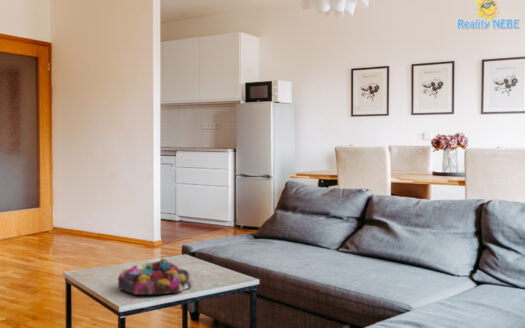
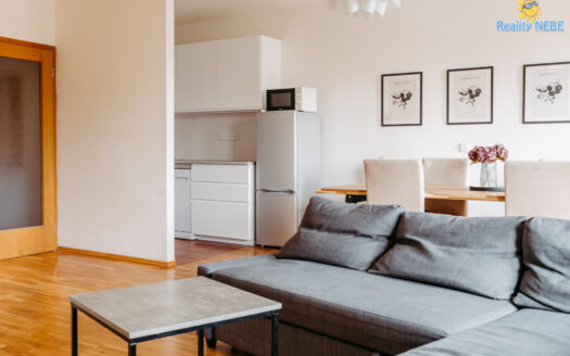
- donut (154, 275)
